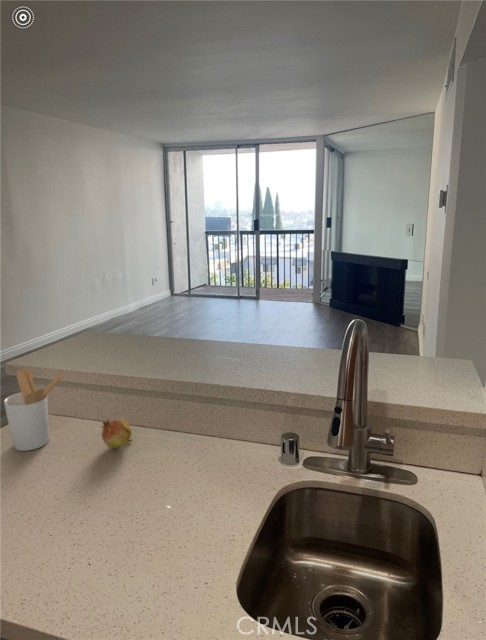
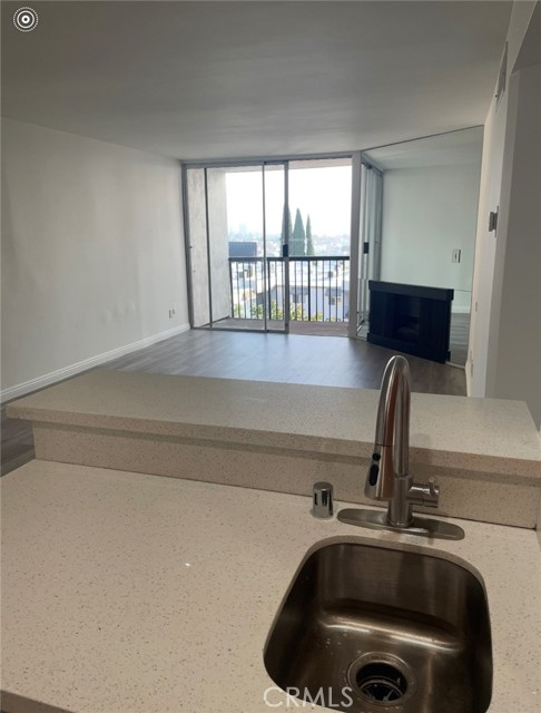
- utensil holder (38, 407)
- fruit (116, 432)
